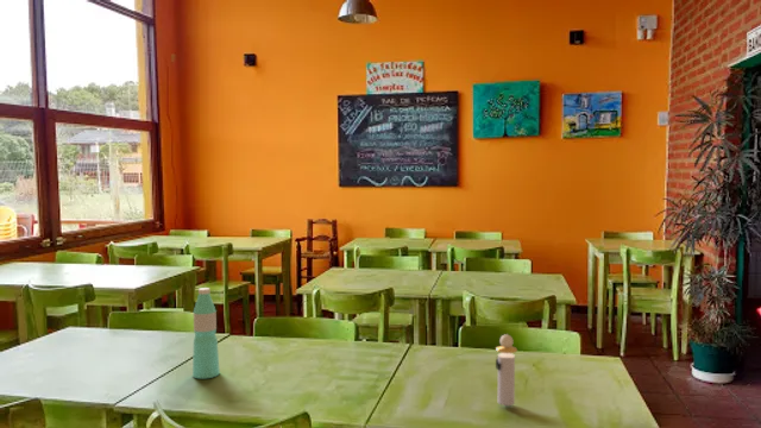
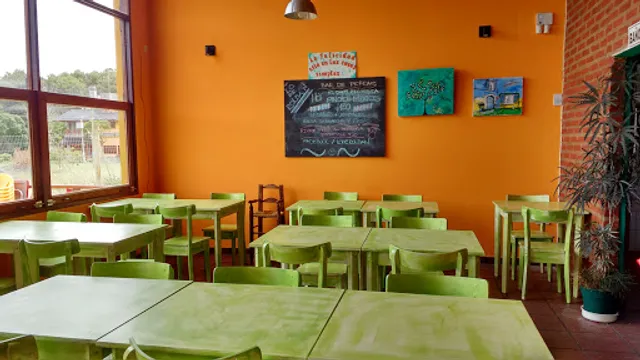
- water bottle (205, 331)
- perfume bottle (505, 370)
